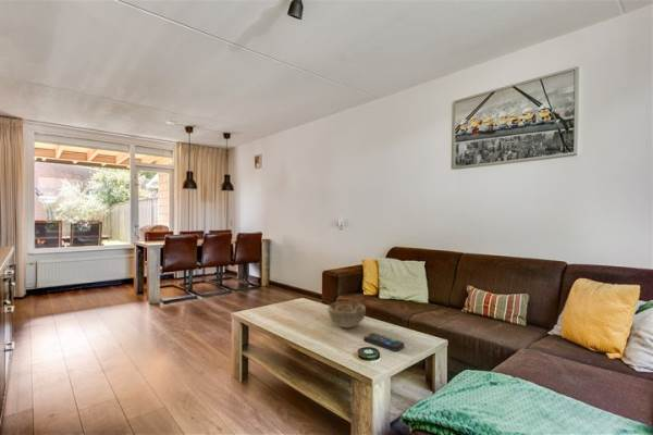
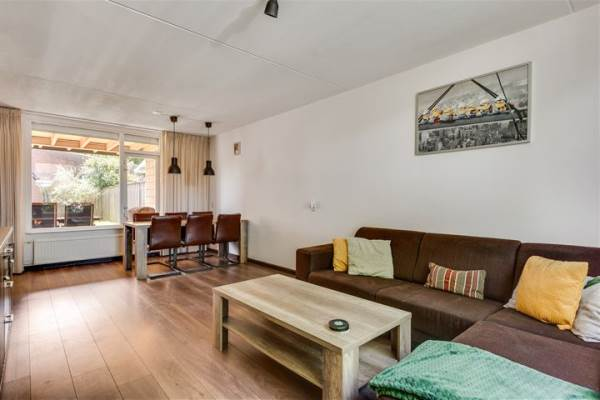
- decorative bowl (346, 315)
- remote control (383, 340)
